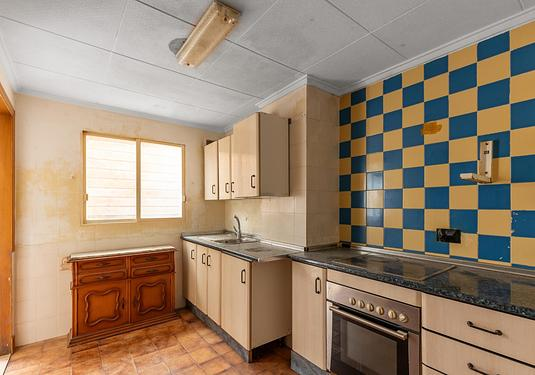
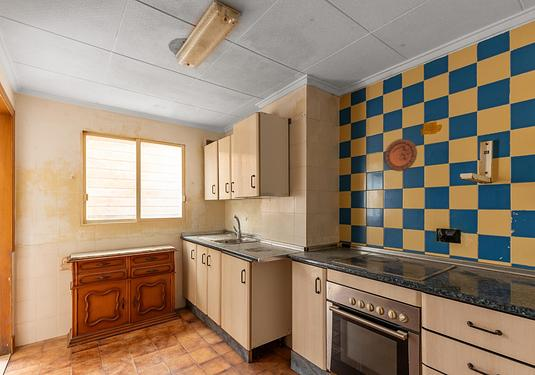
+ decorative plate (400, 155)
